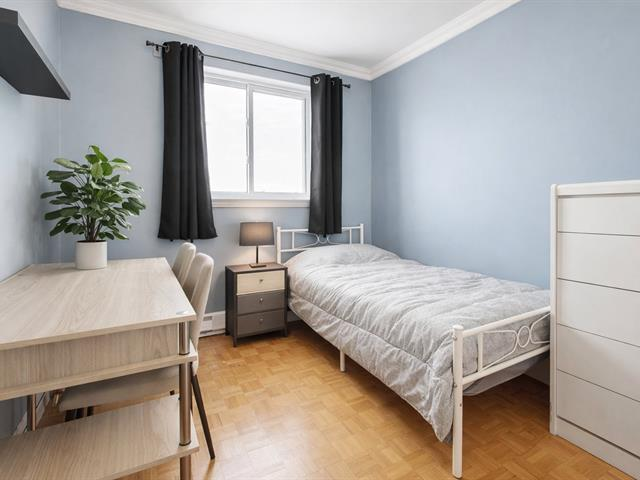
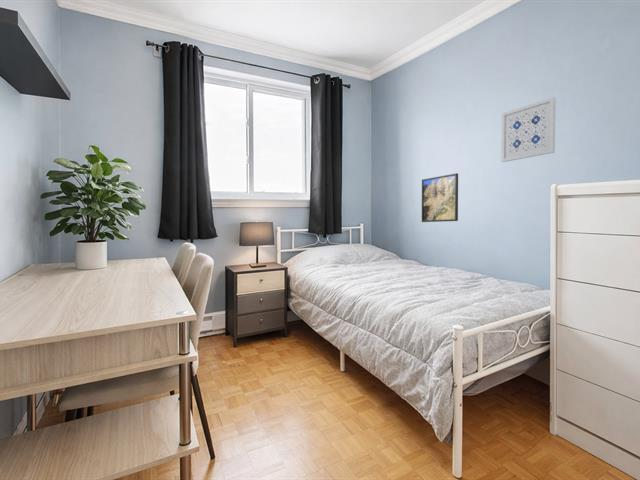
+ wall art (526, 131)
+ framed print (438, 199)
